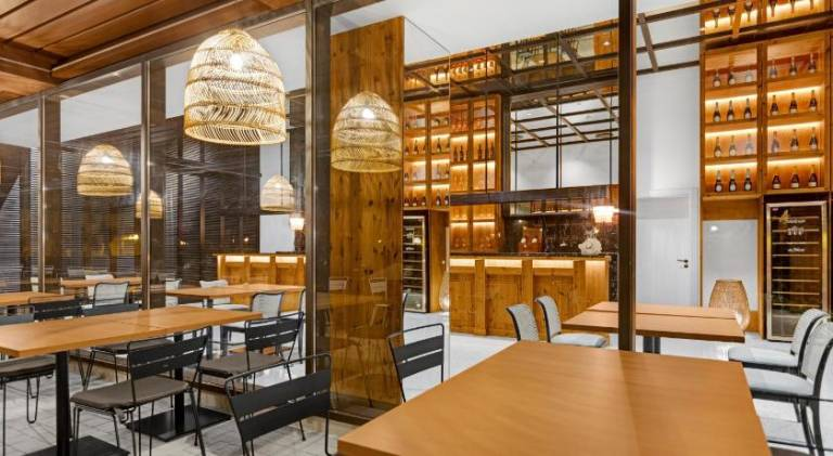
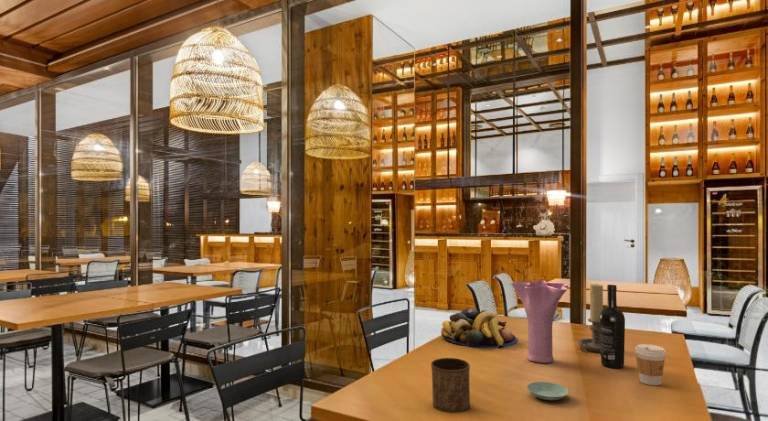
+ saucer (547, 392)
+ coffee cup (650, 363)
+ wine bottle (612, 325)
+ candle holder (594, 316)
+ vase (540, 321)
+ cup (450, 384)
+ fruit bowl (479, 324)
